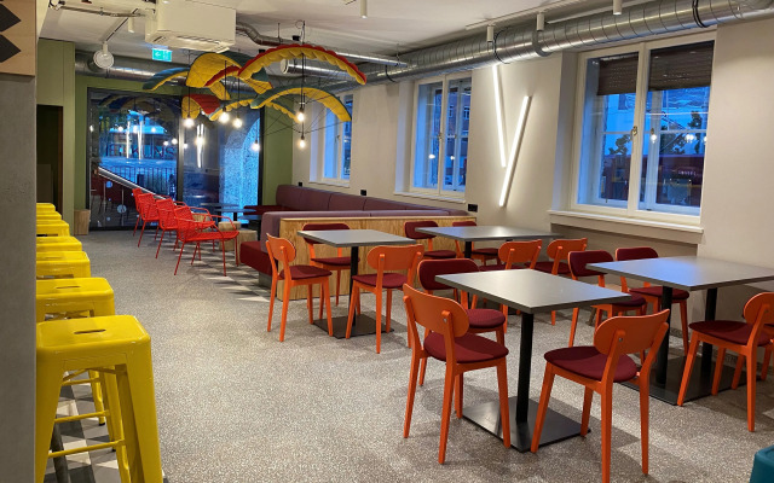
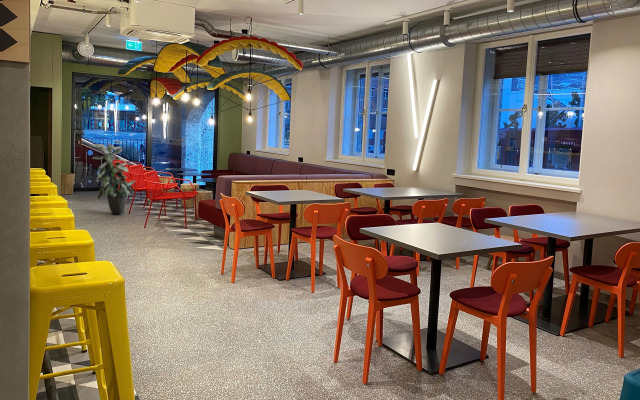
+ indoor plant (113, 177)
